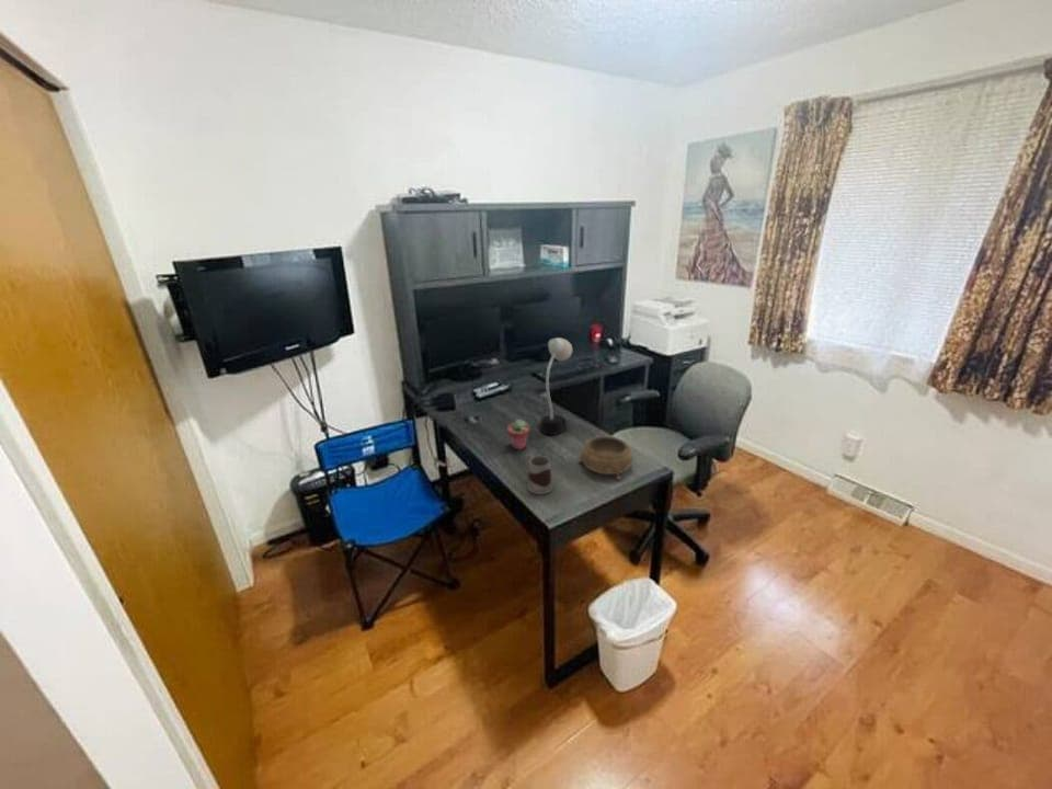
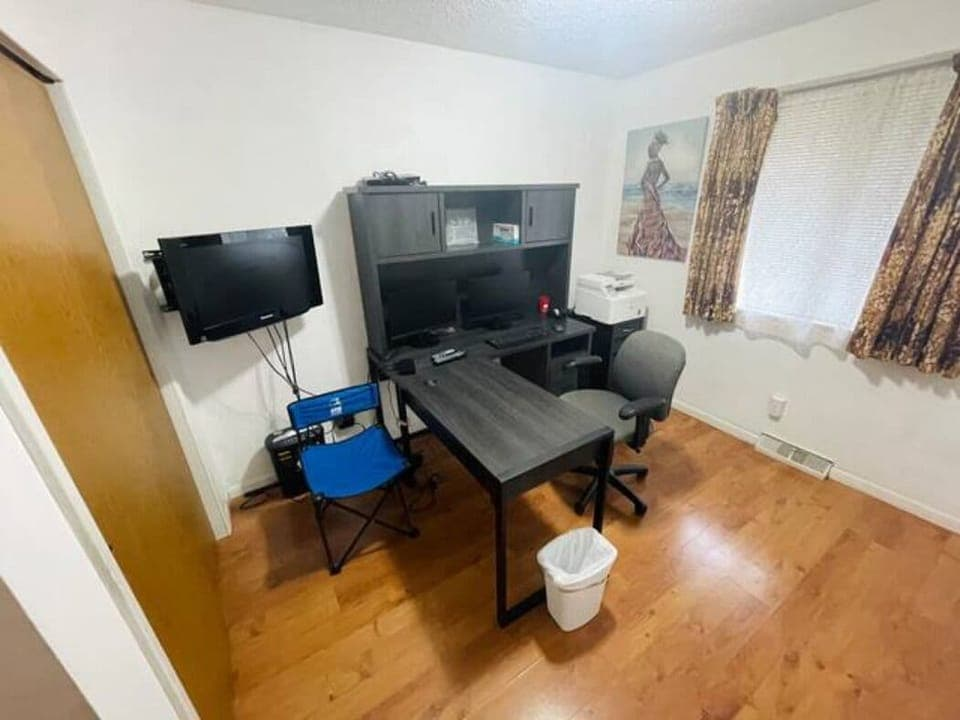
- decorative bowl (605, 455)
- desk lamp (548, 382)
- potted succulent (518, 433)
- mug (537, 471)
